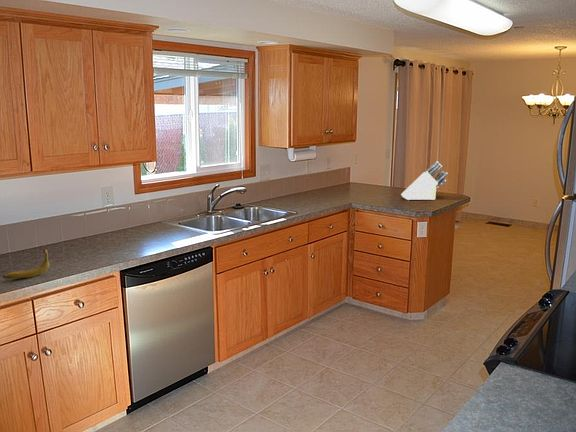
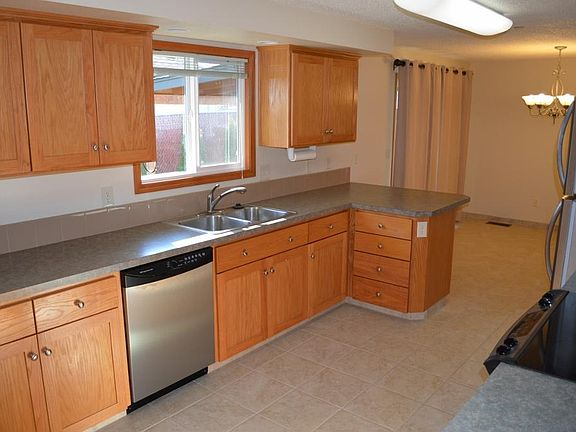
- banana (28, 270)
- knife block (424, 180)
